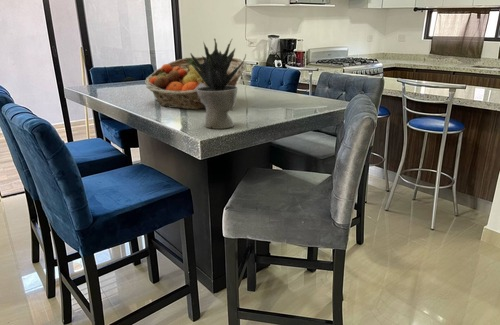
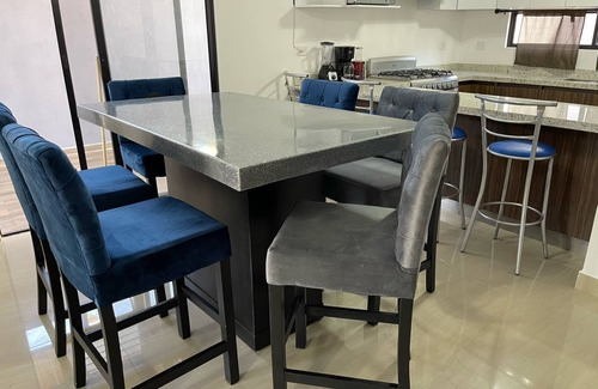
- fruit basket (195, 81)
- potted plant (220, 83)
